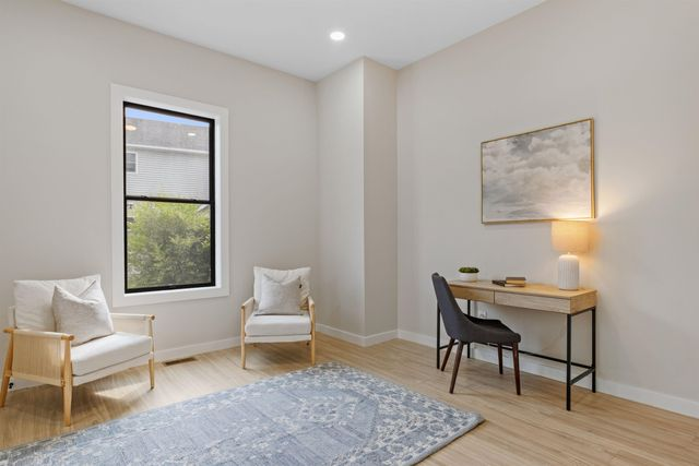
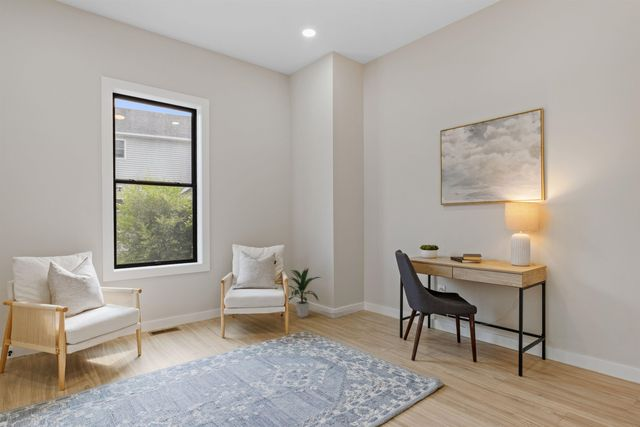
+ indoor plant (300, 291)
